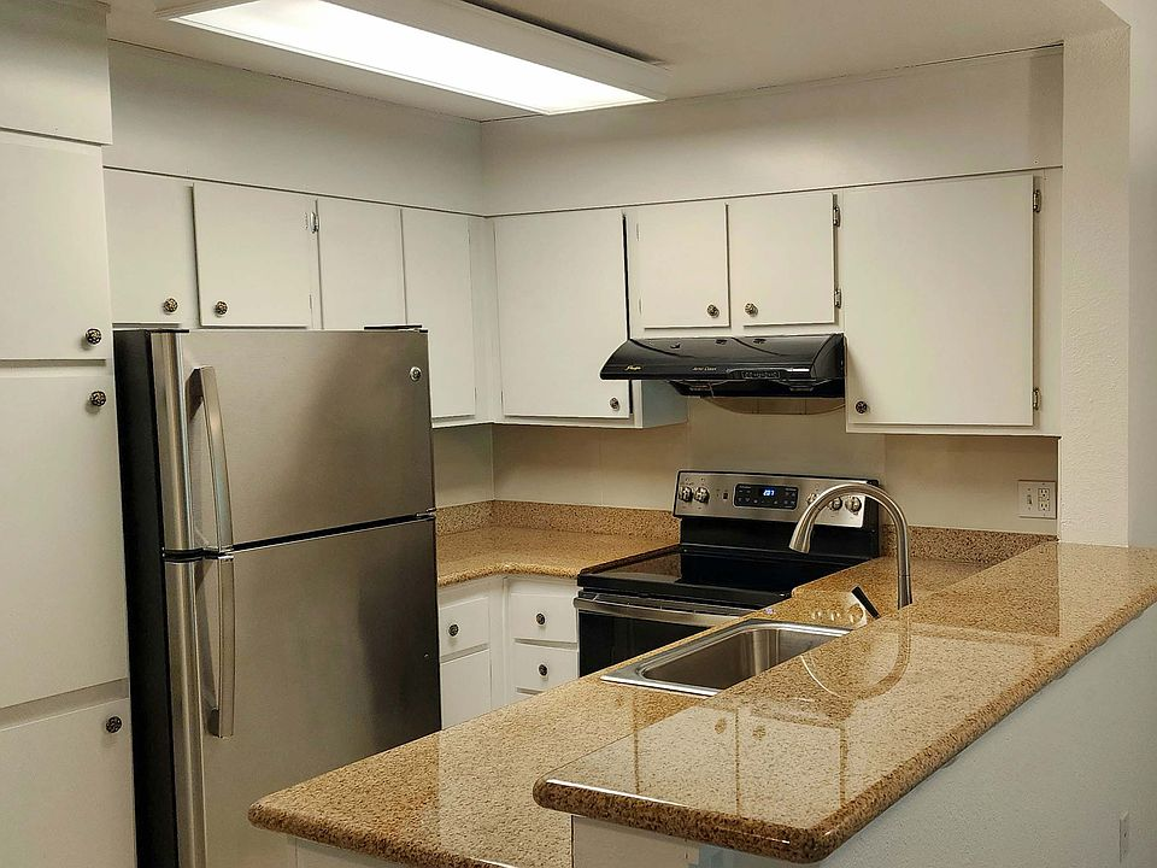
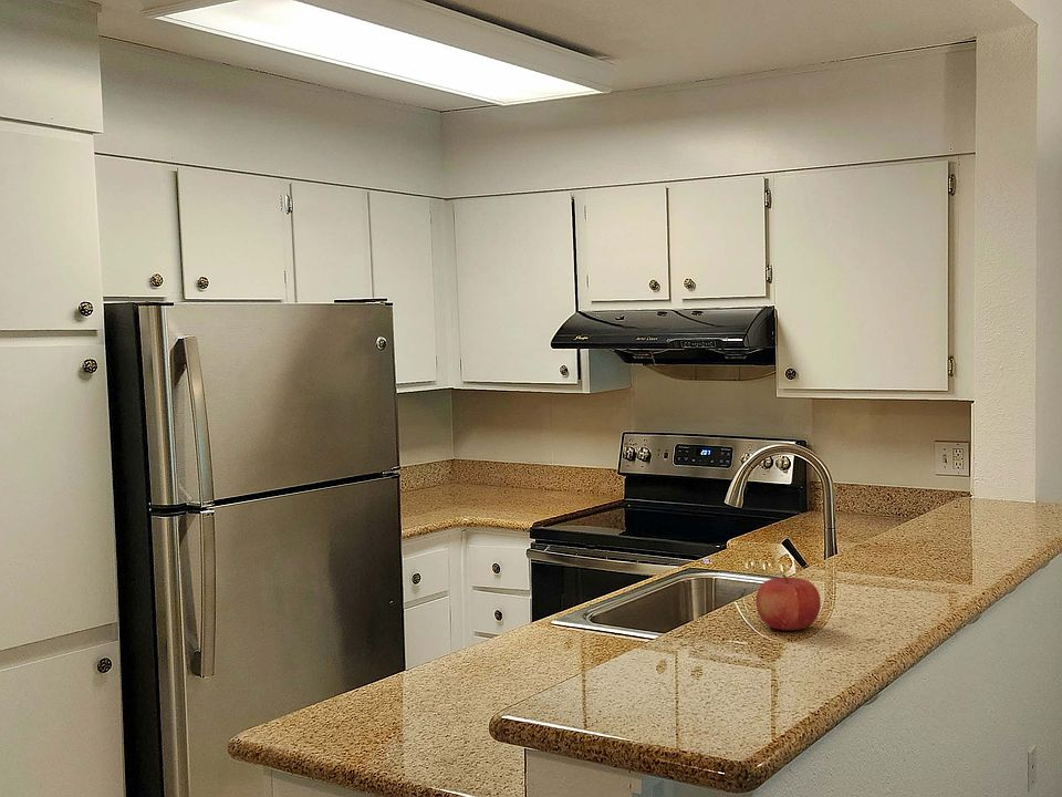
+ fruit (788, 600)
